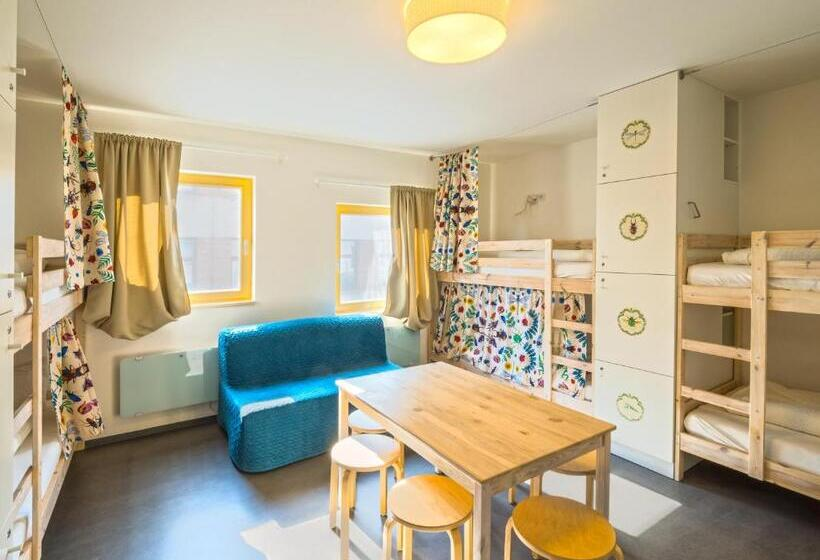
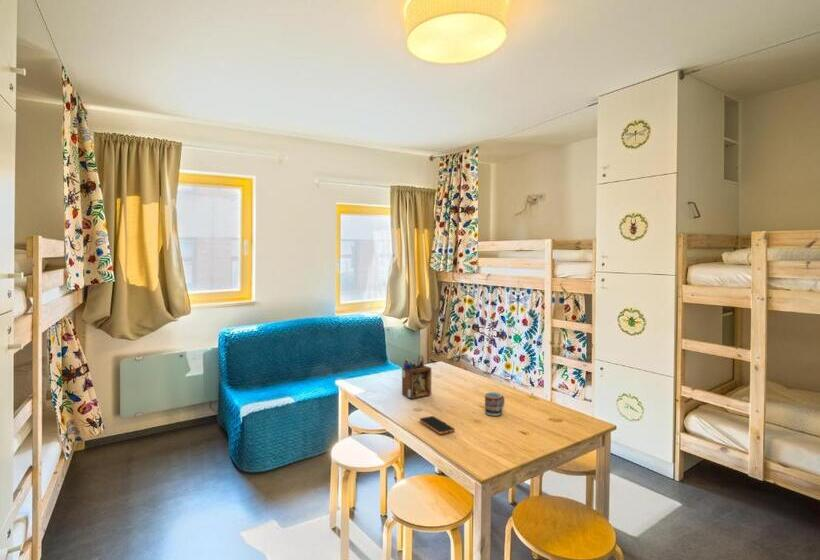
+ desk organizer (416, 376)
+ smartphone (436, 424)
+ cup (495, 403)
